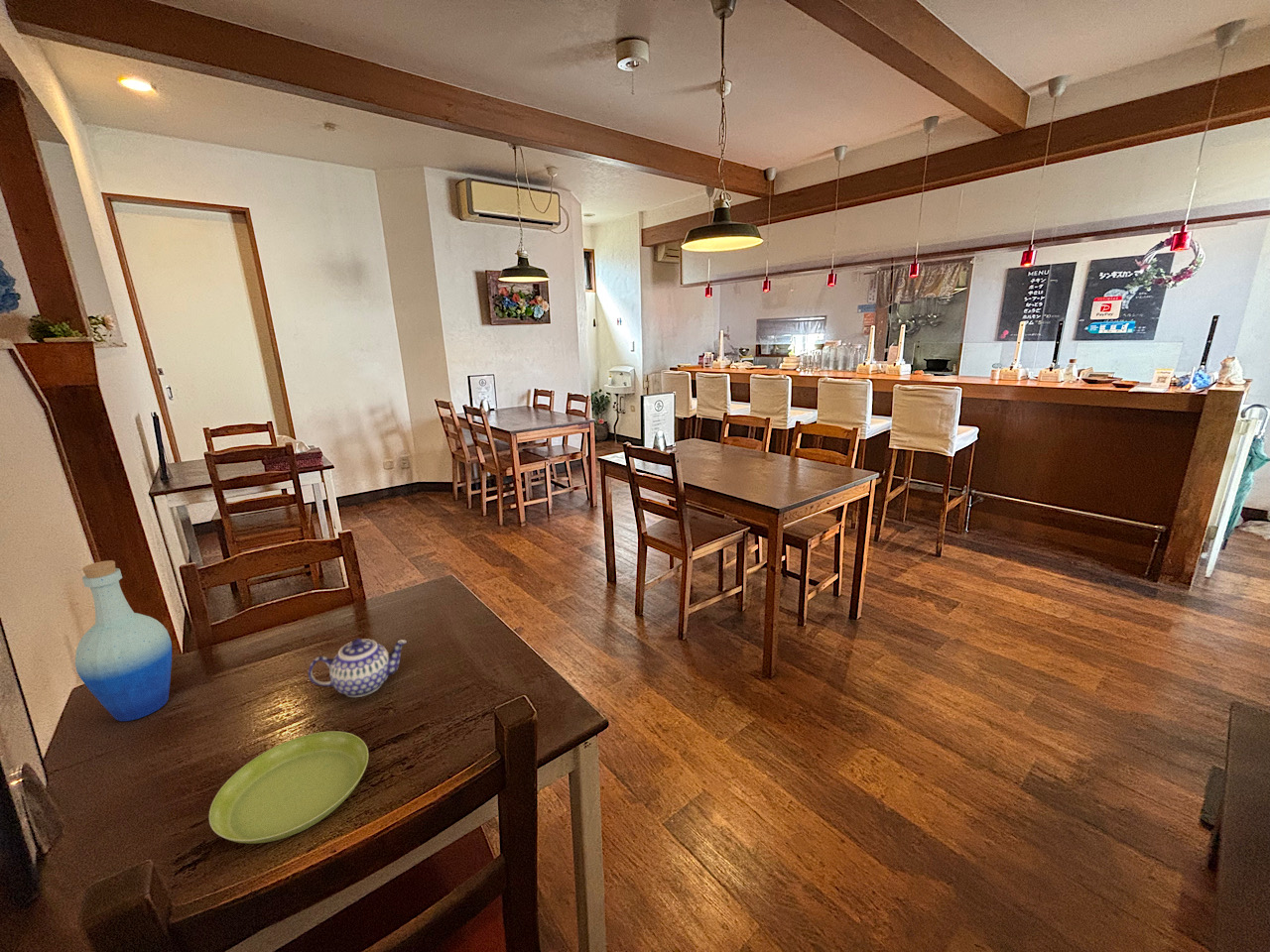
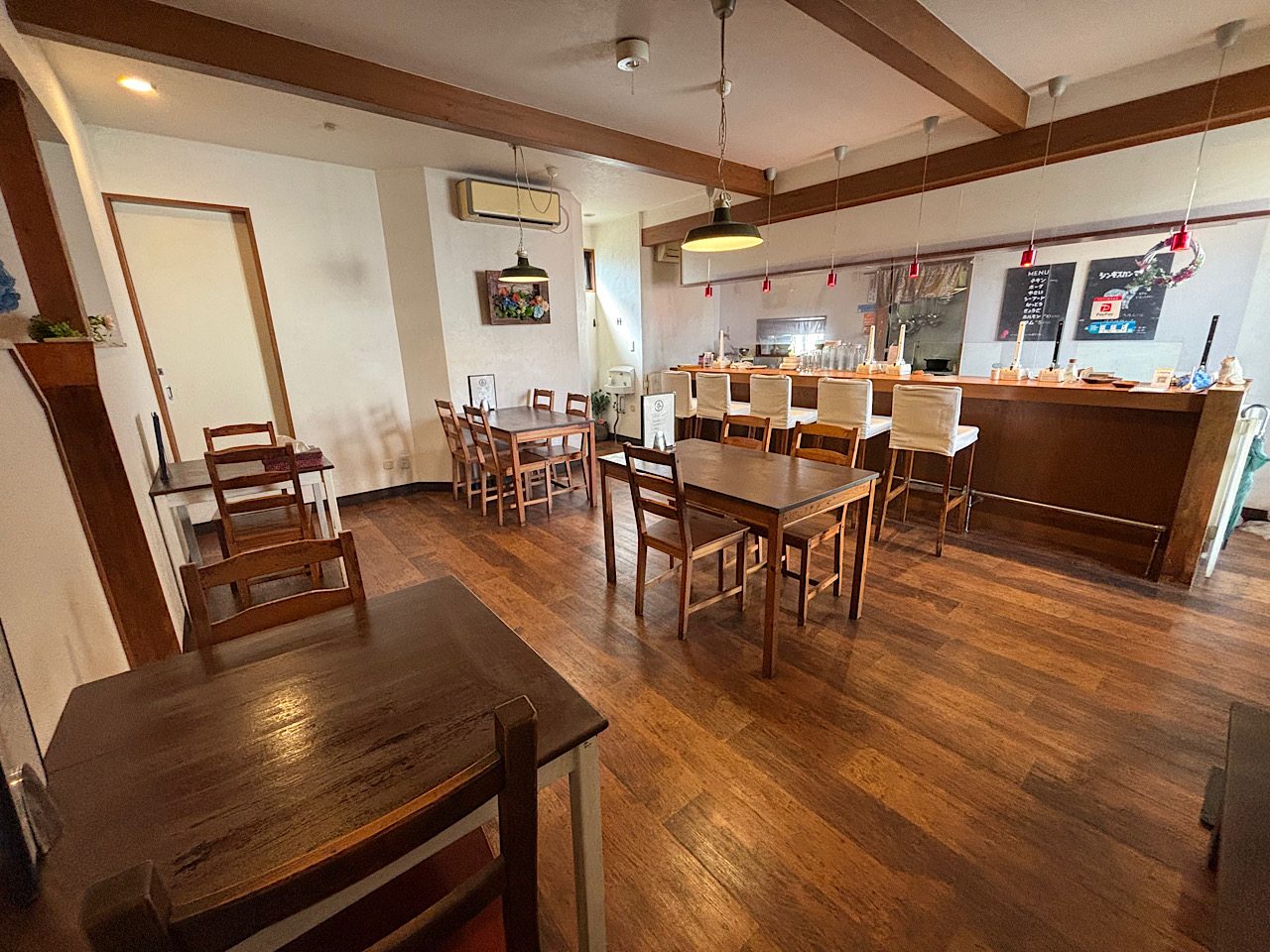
- teapot (359, 662)
- bottle (121, 639)
- saucer (296, 786)
